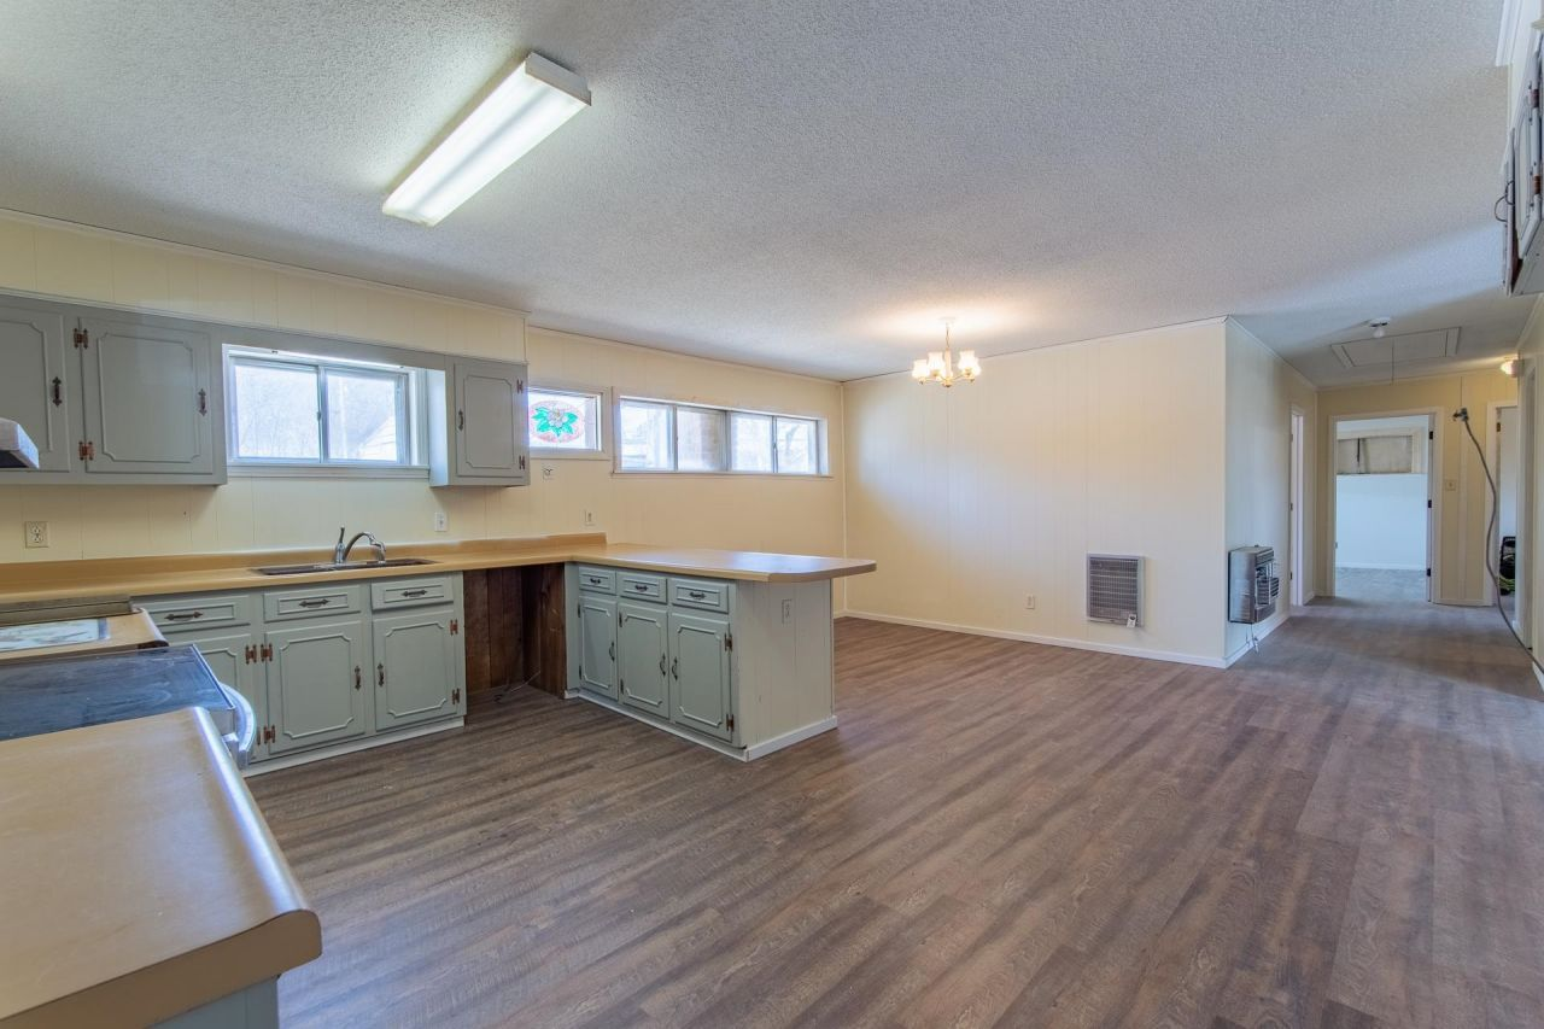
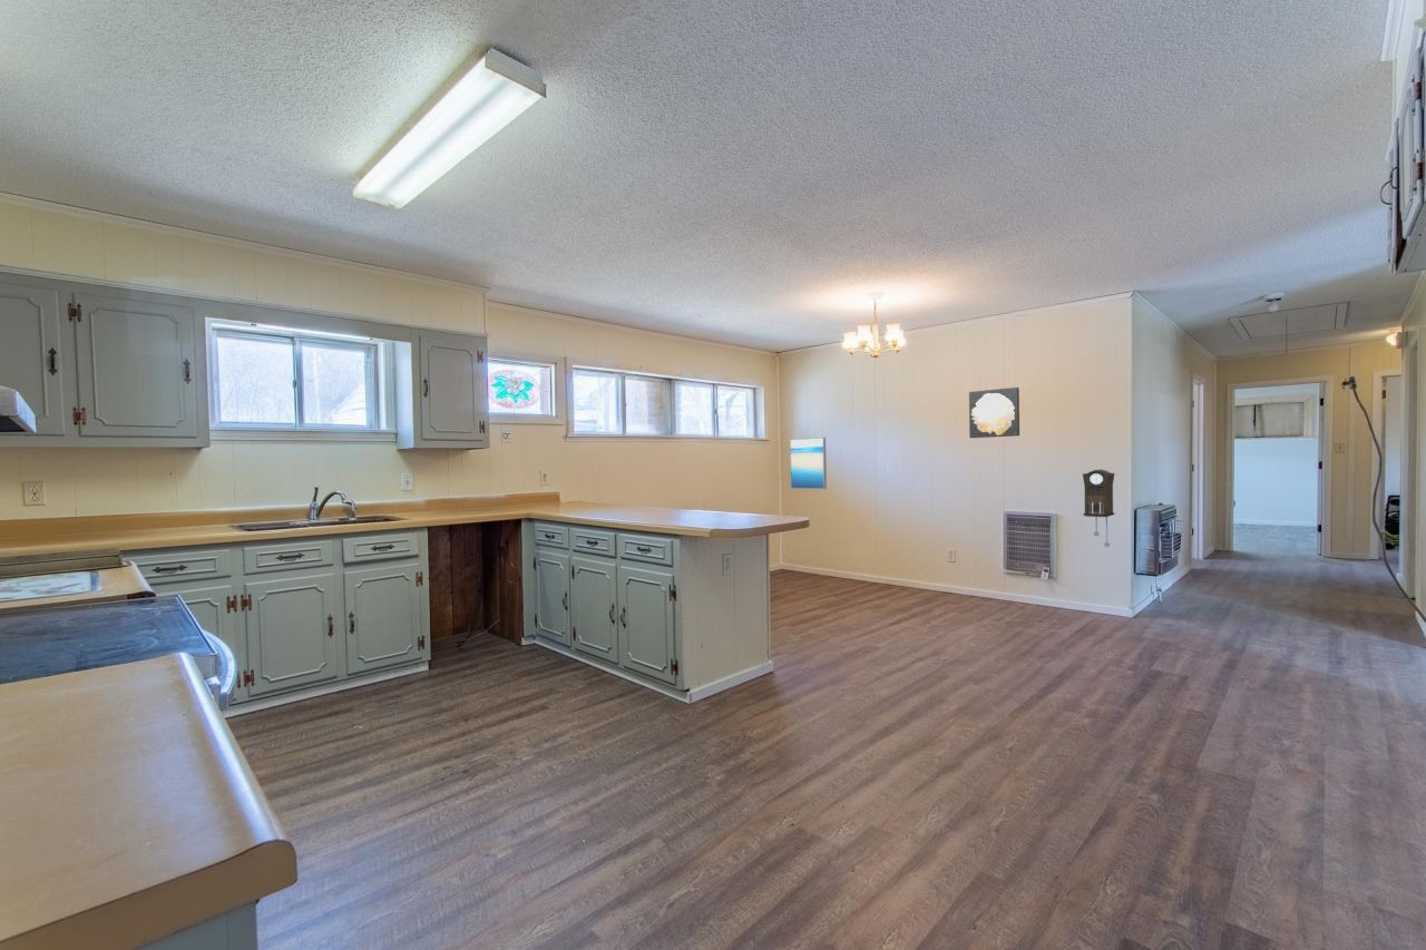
+ pendulum clock (1098, 508)
+ wall art (994, 413)
+ wall art (807, 463)
